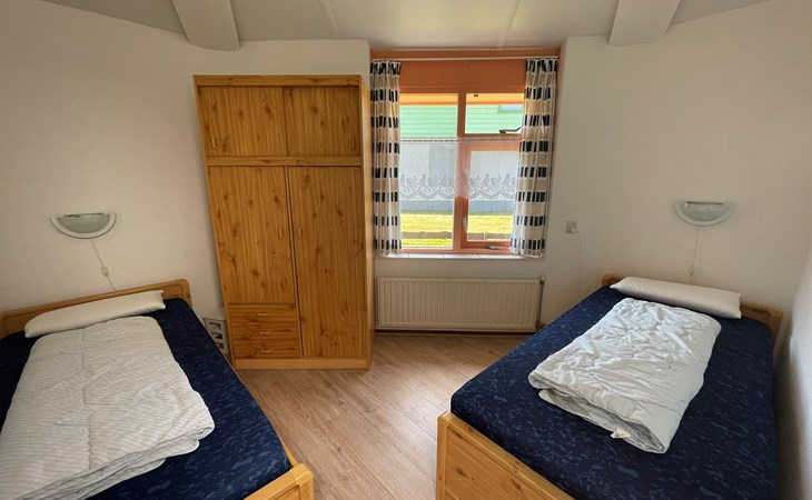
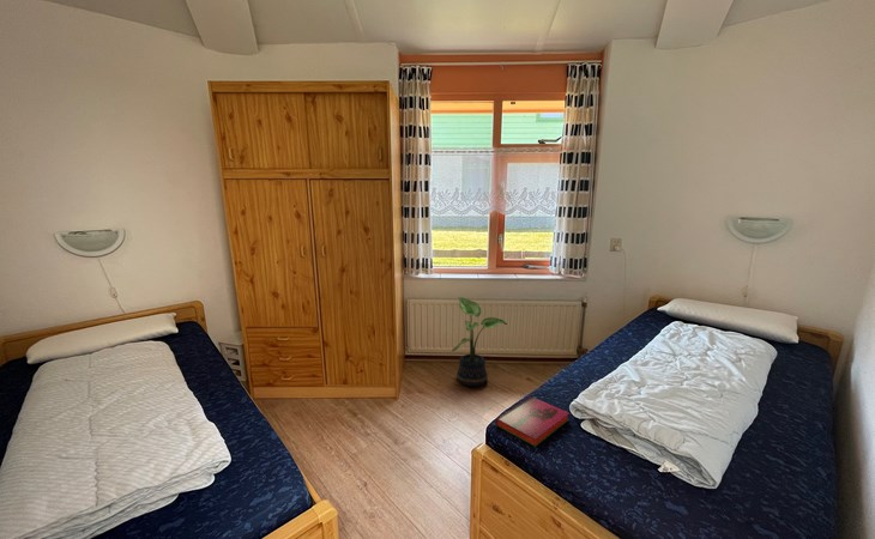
+ potted plant (476, 340)
+ hardback book (532, 418)
